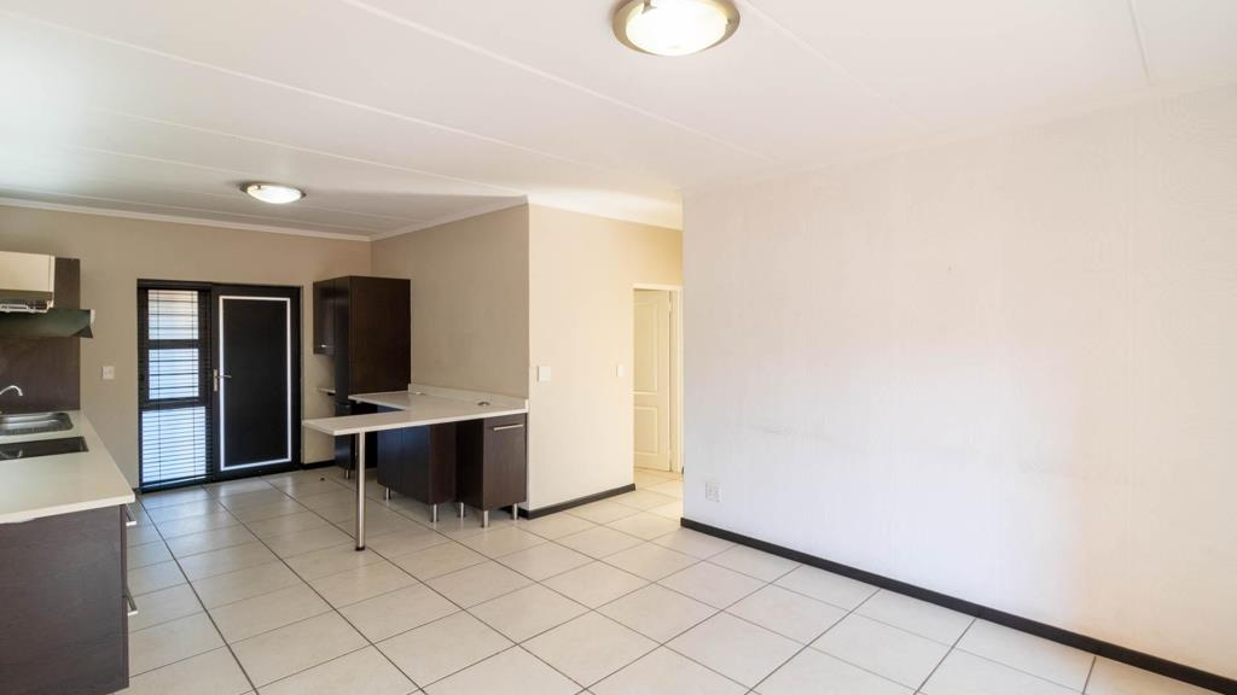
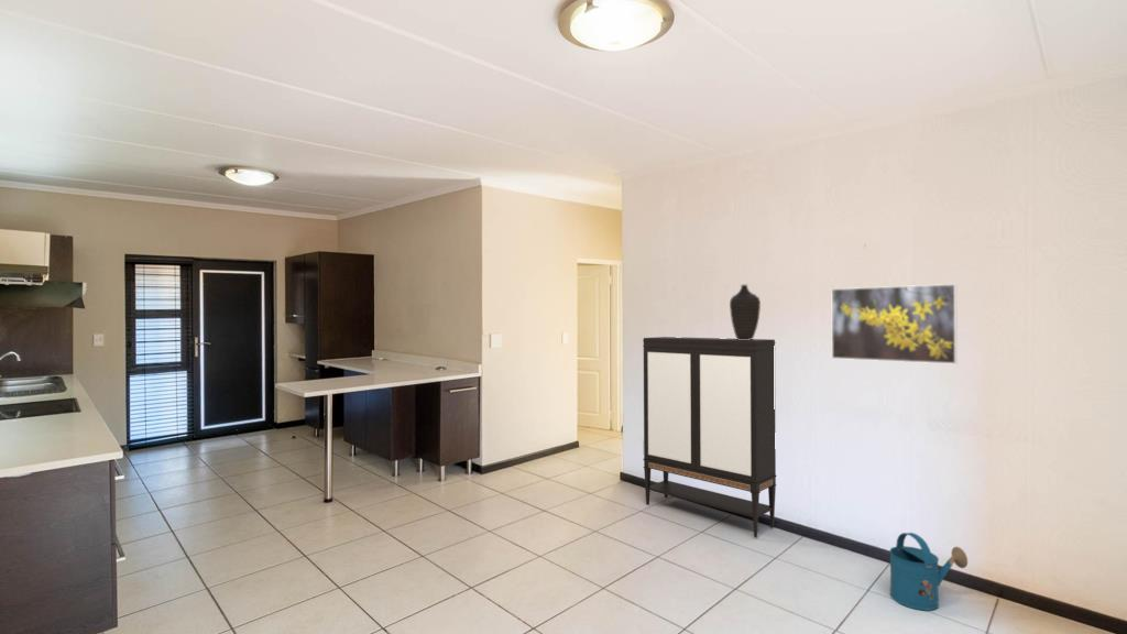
+ storage cabinet (705, 427)
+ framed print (889, 324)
+ watering can (928, 566)
+ decorative vase (744, 311)
